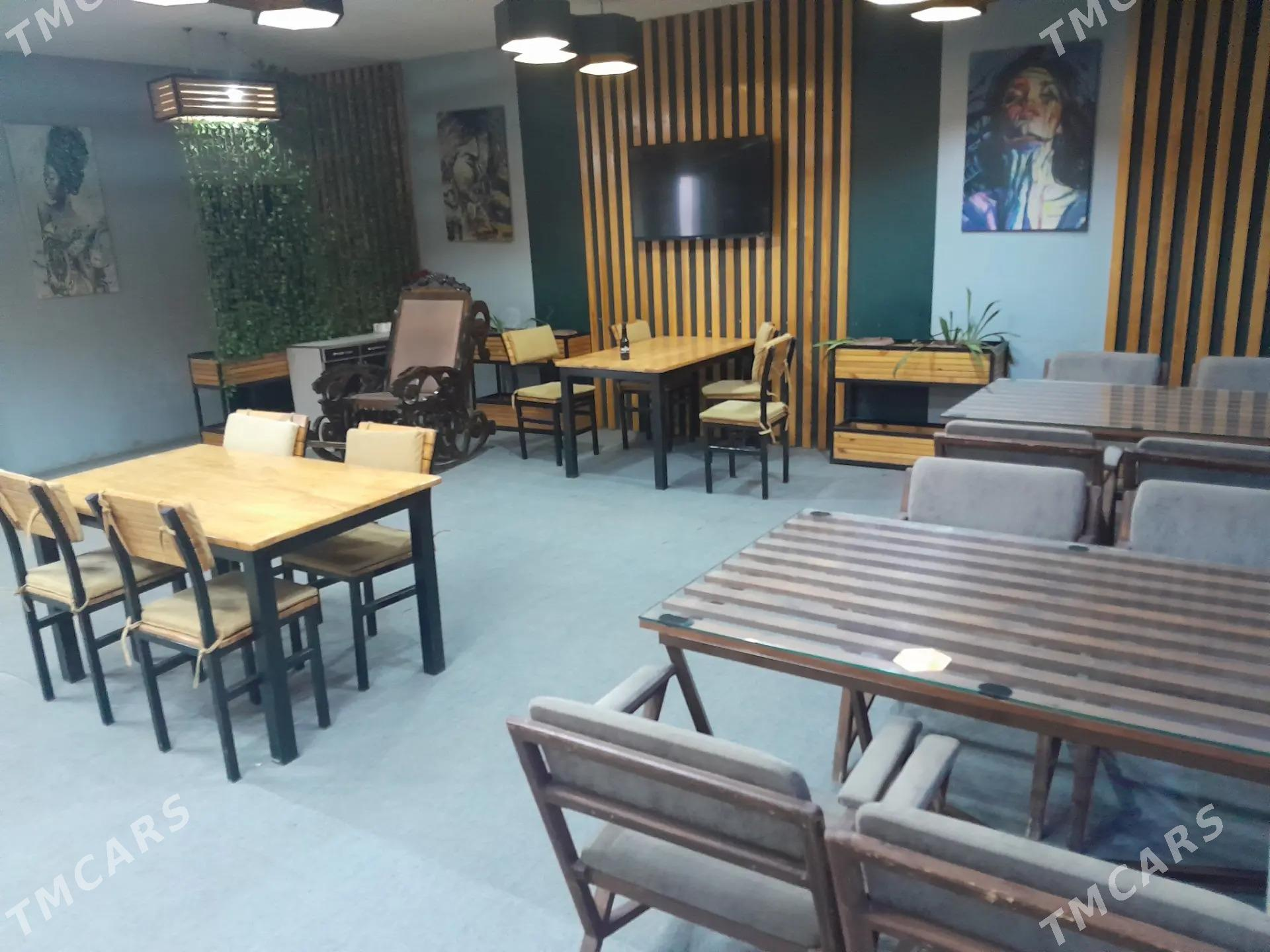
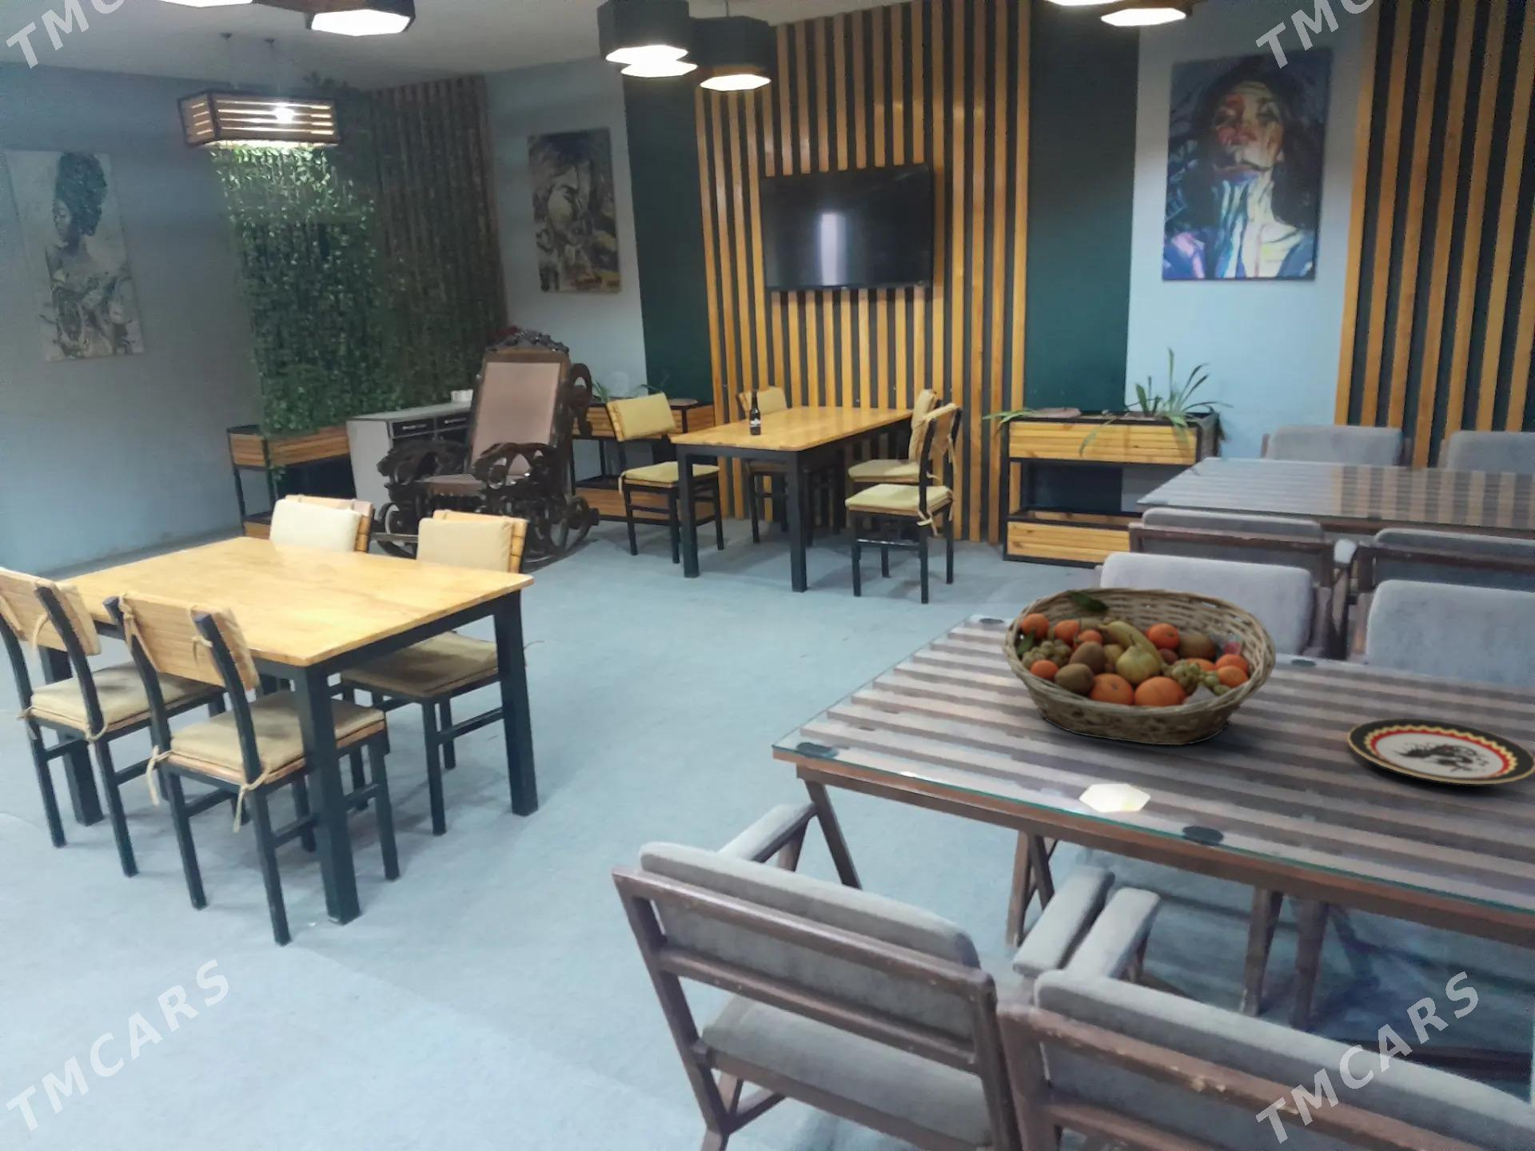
+ fruit basket (1133, 661)
+ plate (1437, 753)
